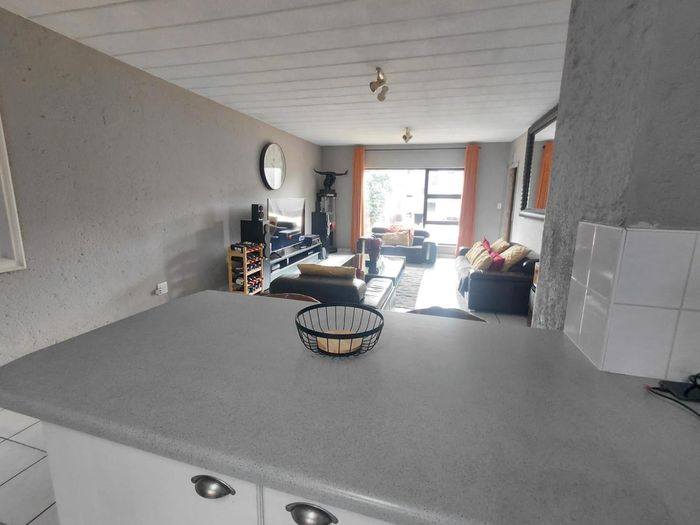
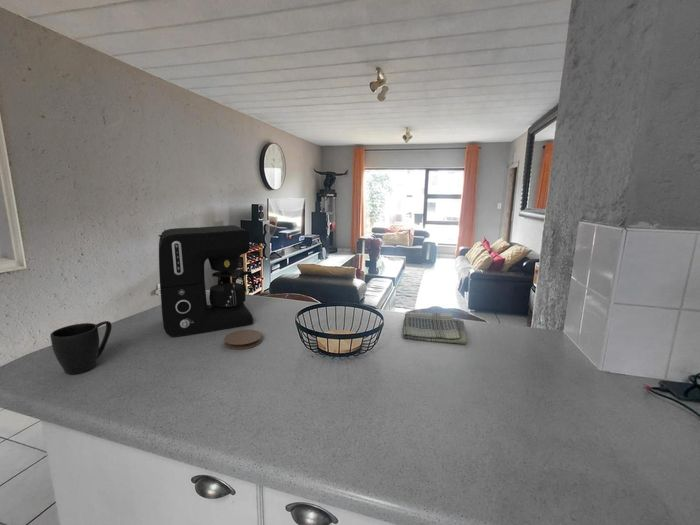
+ coaster (243, 338)
+ coffee maker (212, 276)
+ mug (86, 345)
+ dish towel (433, 325)
